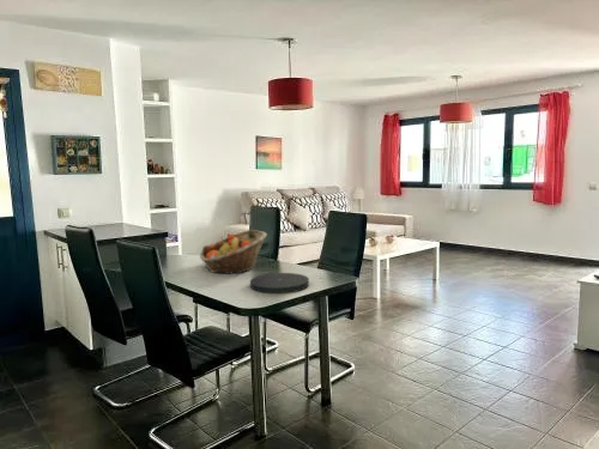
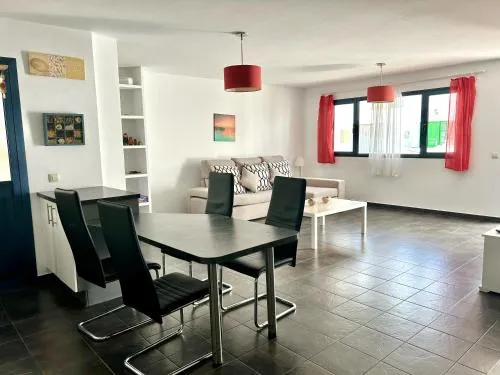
- fruit basket (232, 250)
- plate (279, 281)
